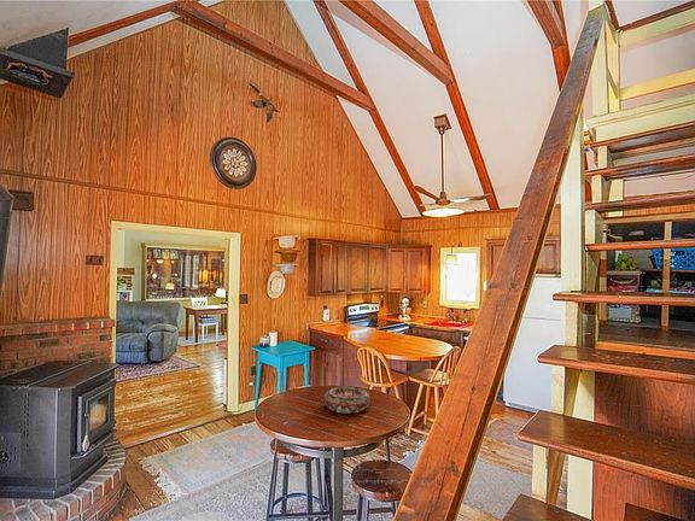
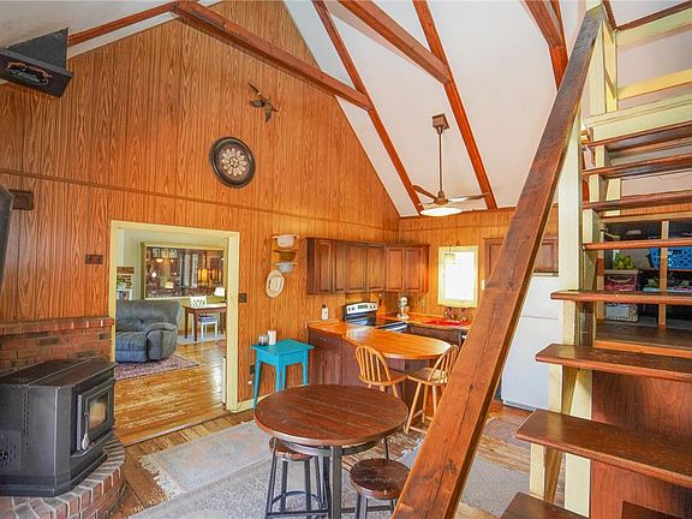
- decorative bowl (346, 399)
